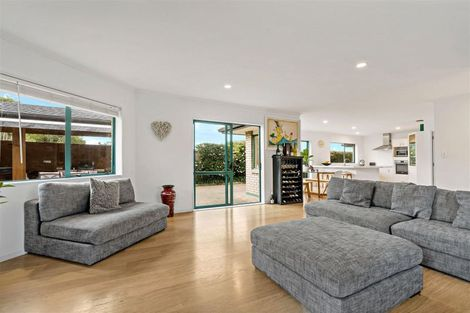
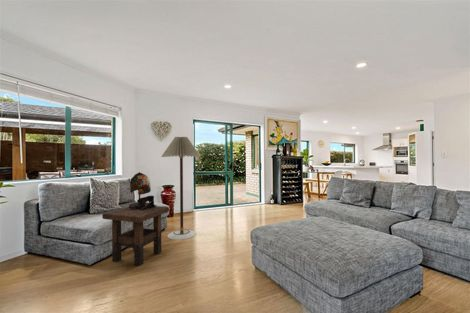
+ table lamp (140, 189)
+ side table (137, 233)
+ floor lamp (181, 185)
